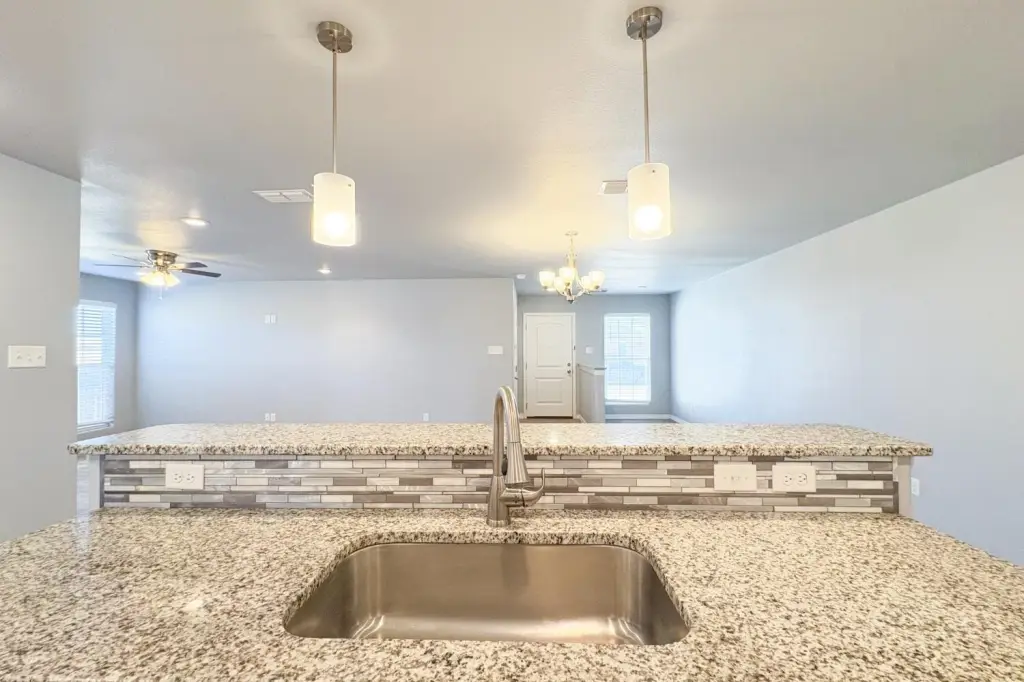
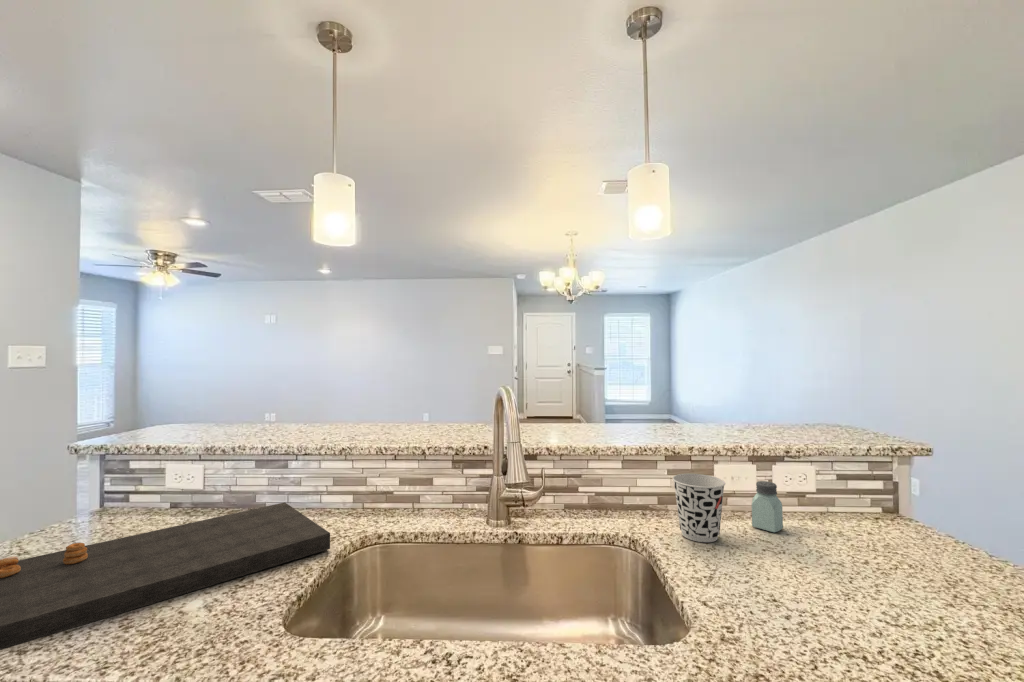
+ saltshaker (766, 505)
+ cup (698, 507)
+ cutting board (164, 551)
